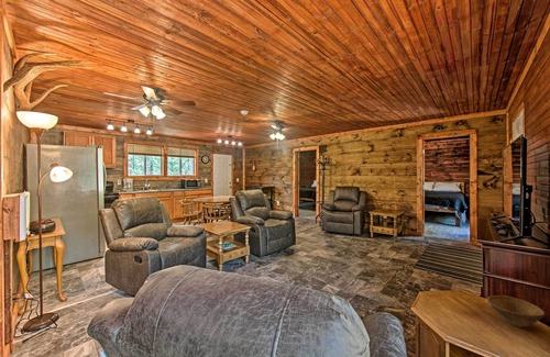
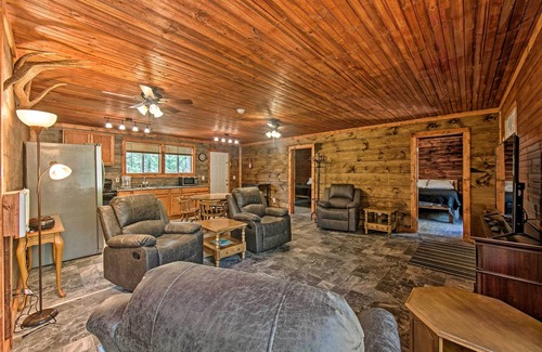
- bowl (514, 313)
